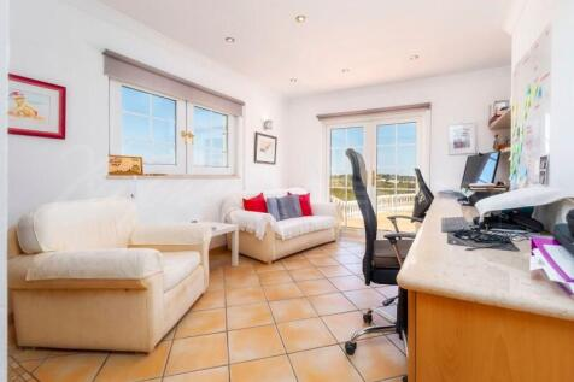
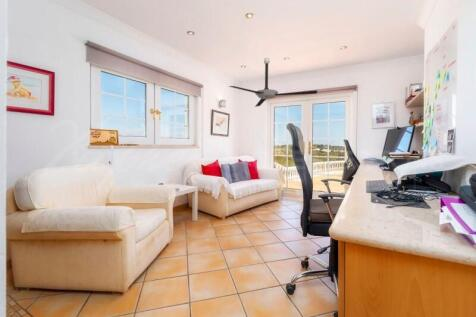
+ ceiling fan (267, 79)
